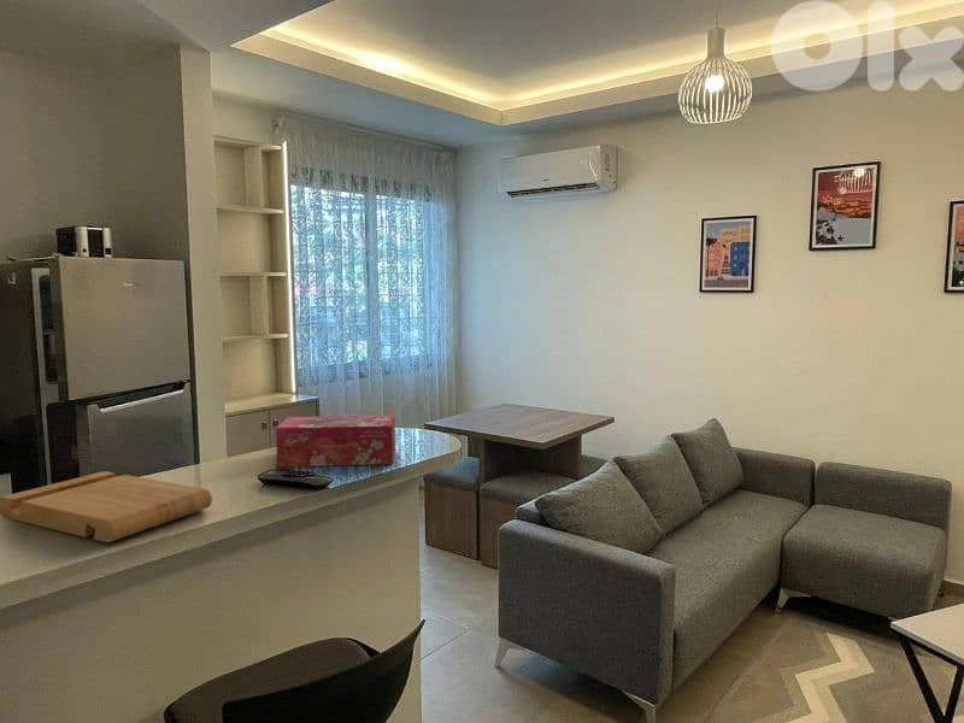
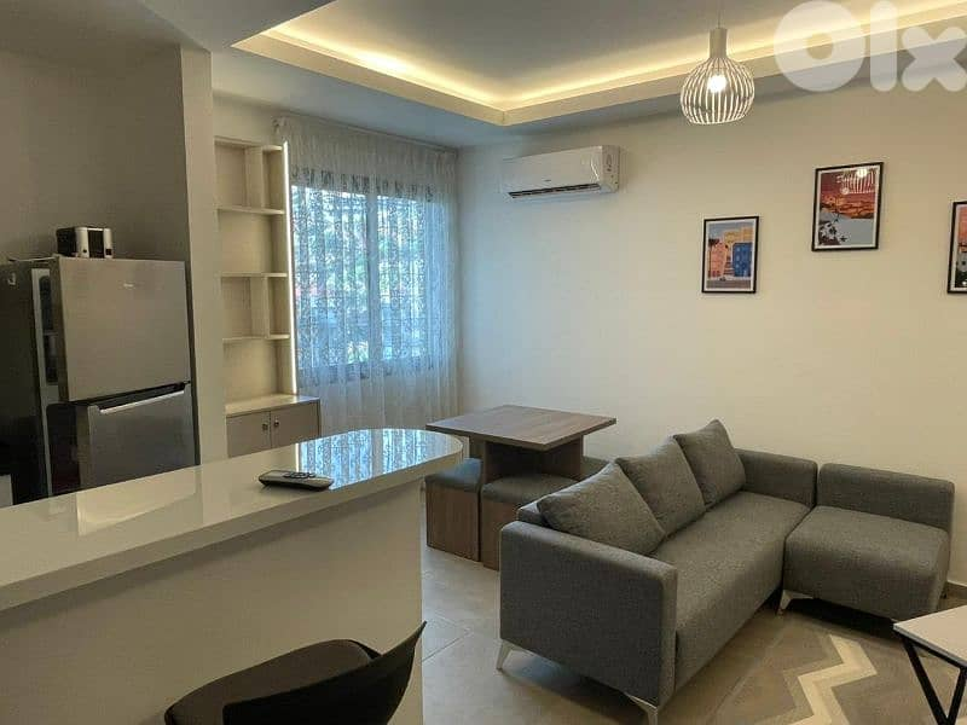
- tissue box (339, 439)
- cutting board (105, 502)
